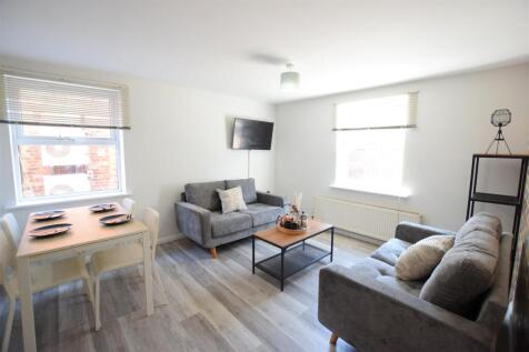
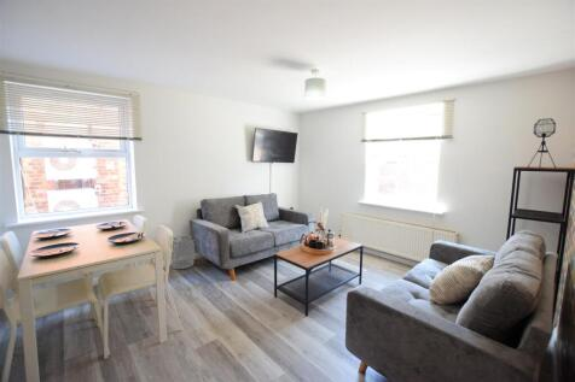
+ waste bin (181, 252)
